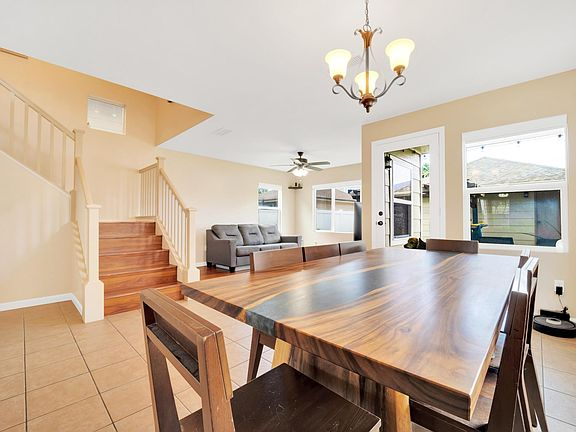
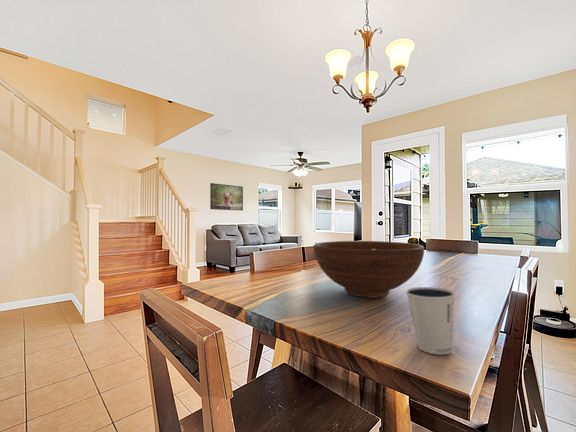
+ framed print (227, 197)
+ fruit bowl (366, 268)
+ dixie cup (429, 319)
